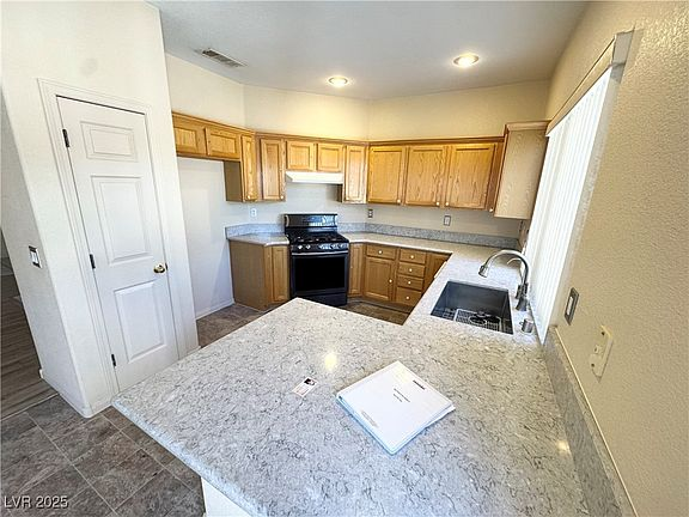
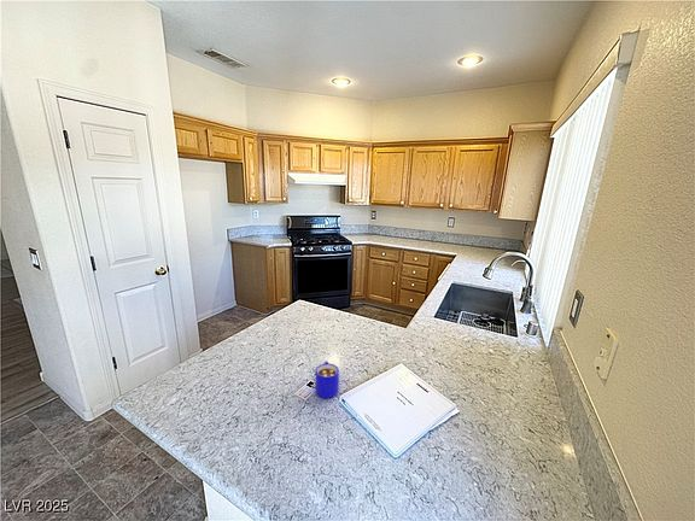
+ mug (326, 376)
